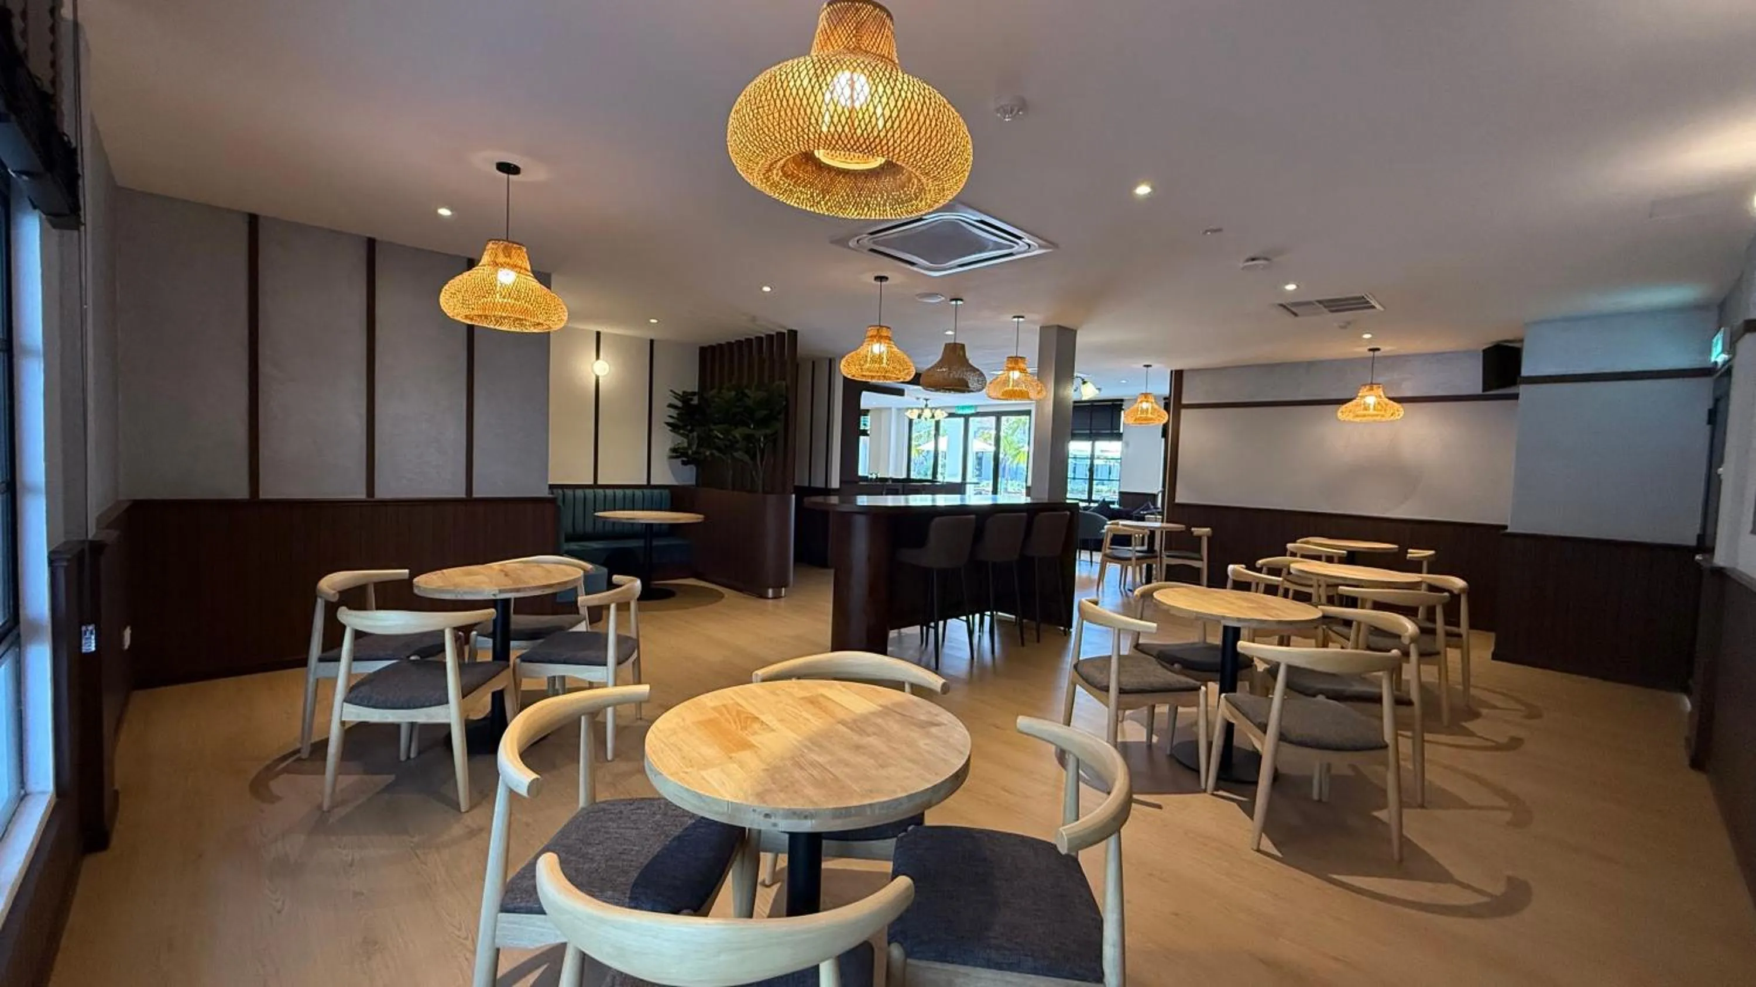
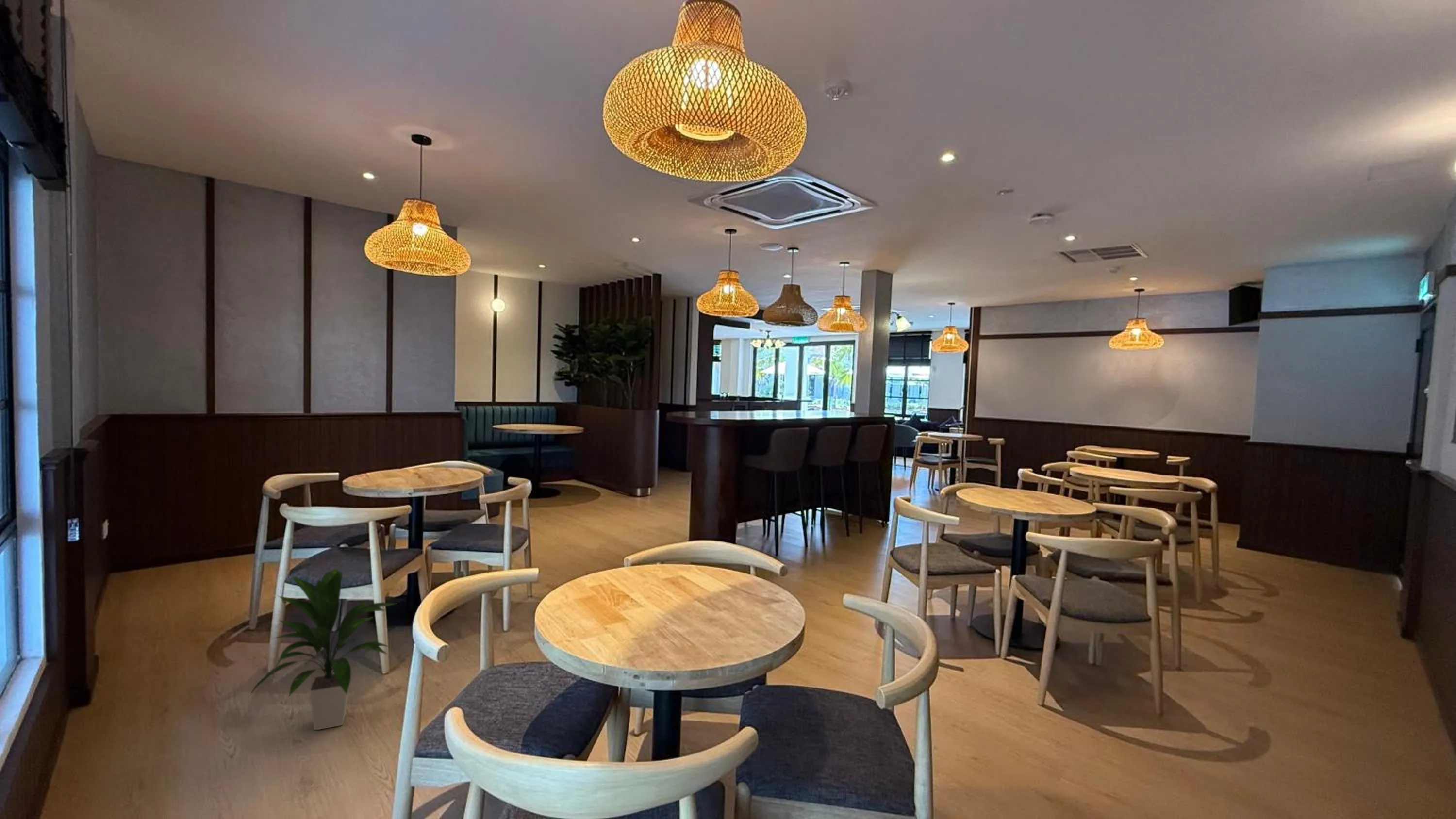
+ indoor plant (325, 644)
